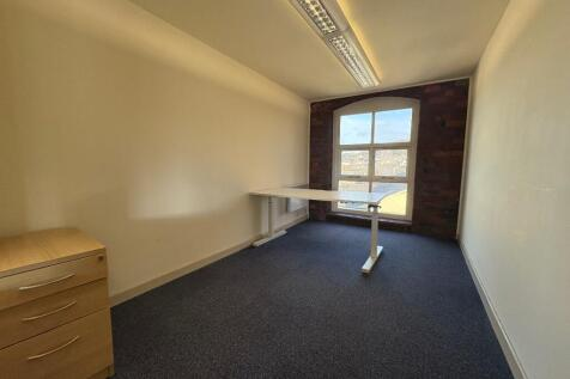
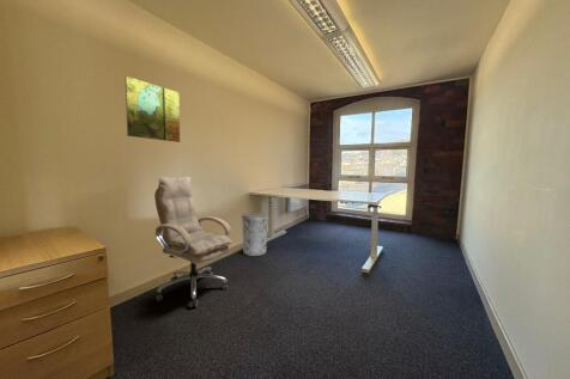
+ map (154, 112)
+ trash can (254, 232)
+ office chair (192, 233)
